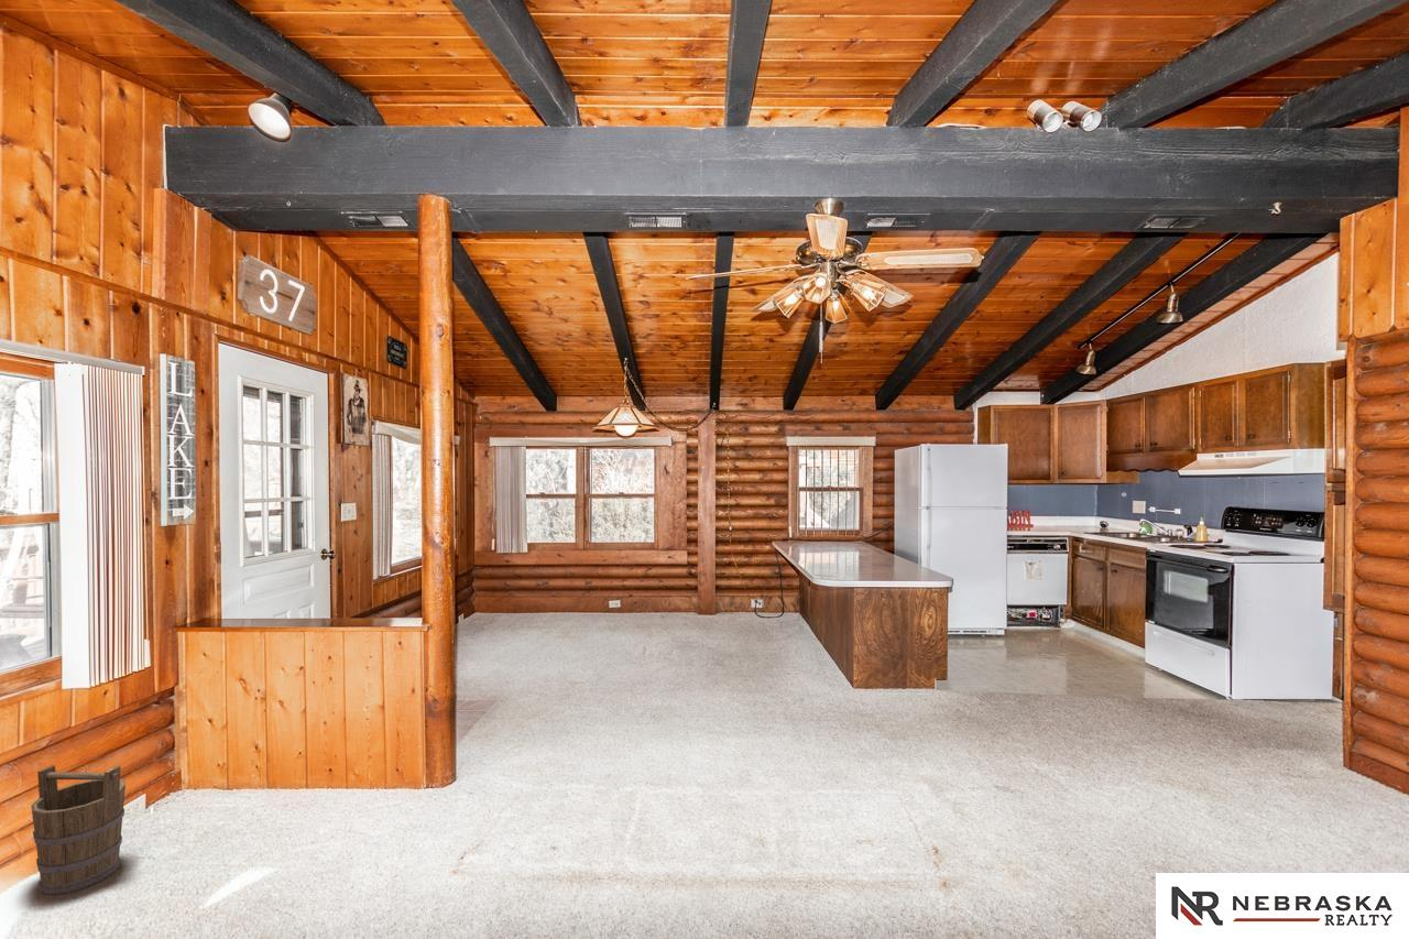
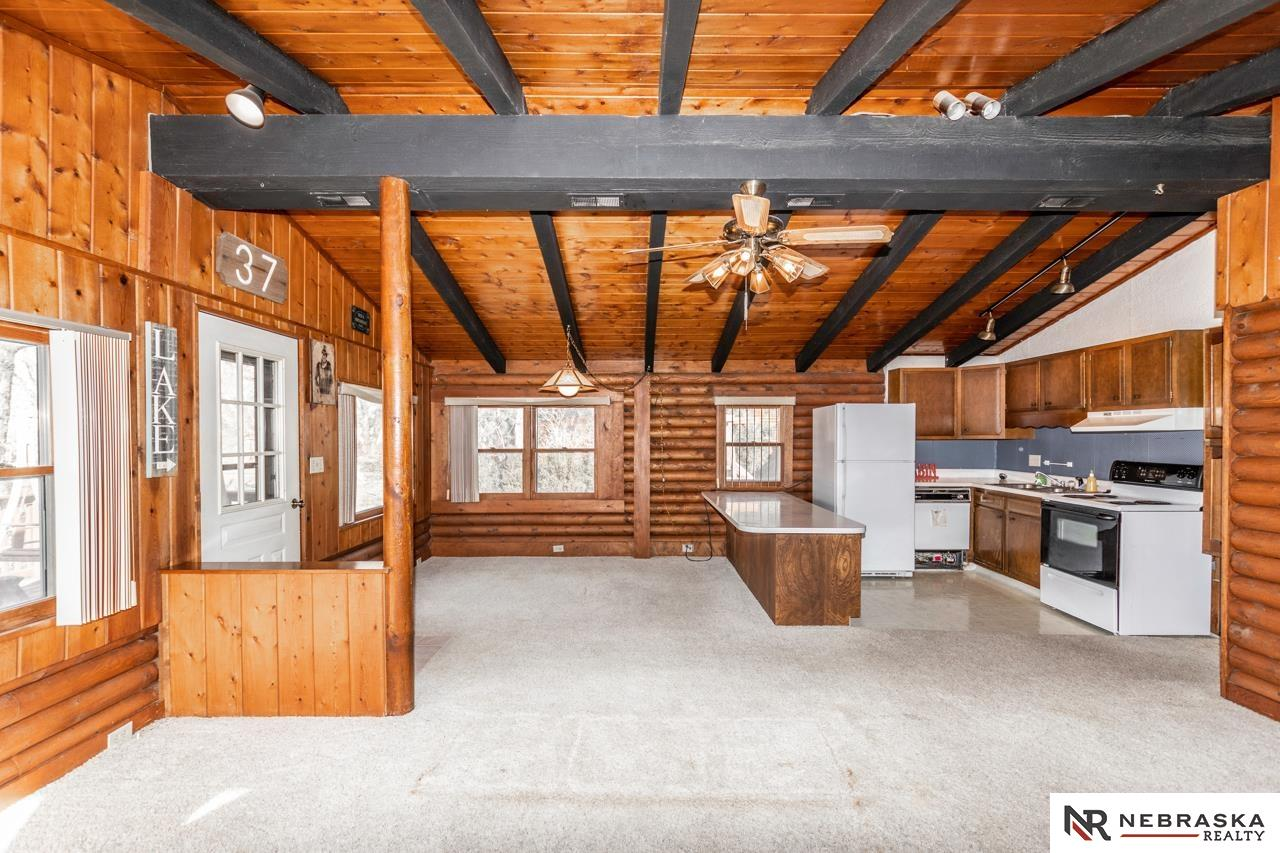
- bucket (79, 821)
